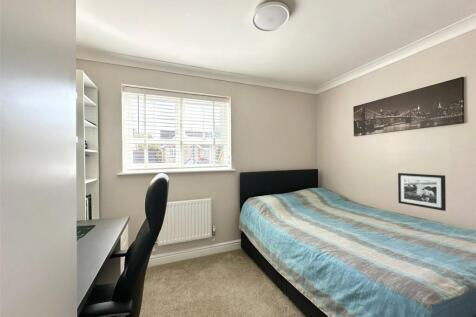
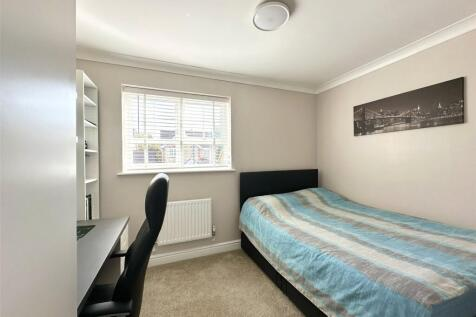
- picture frame (419, 190)
